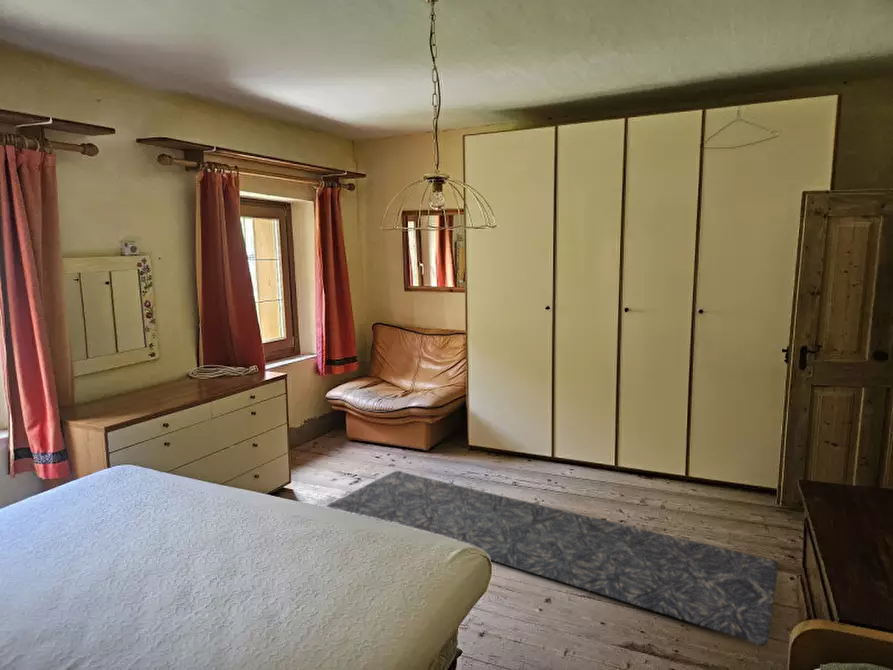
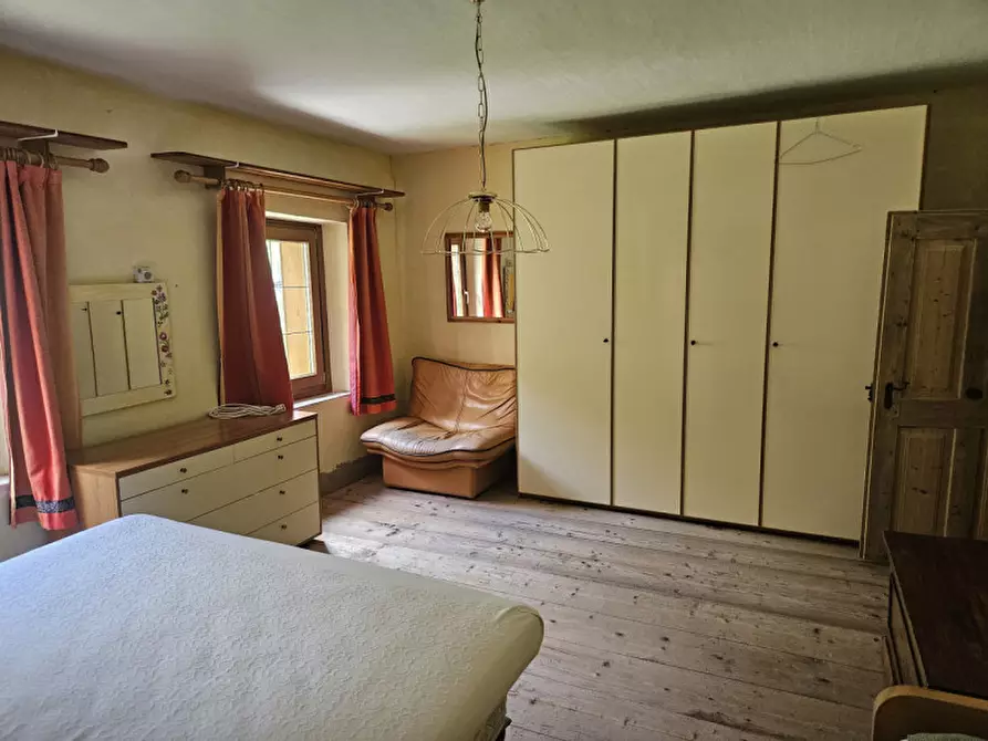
- rug (525, 531)
